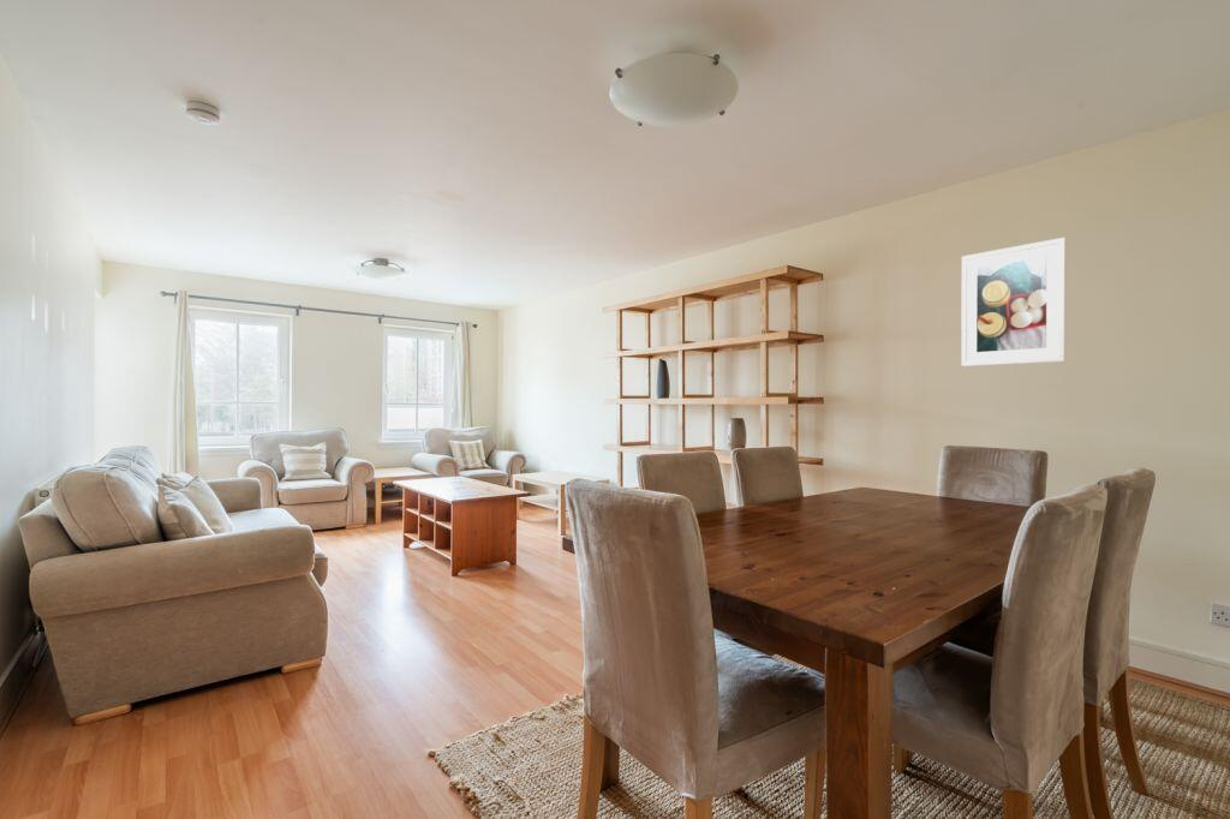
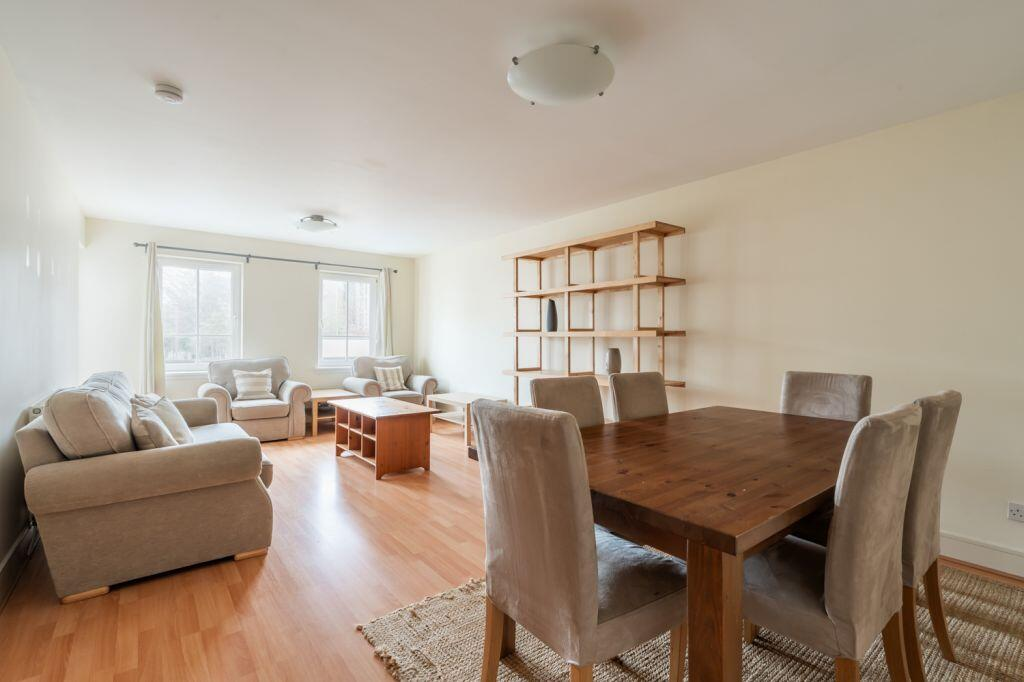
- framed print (1010, 305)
